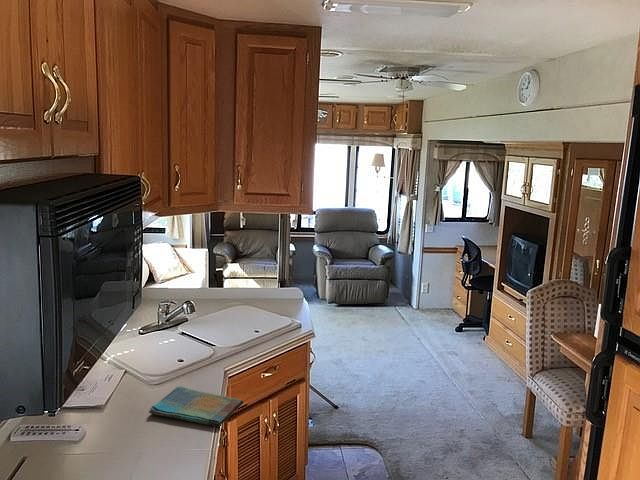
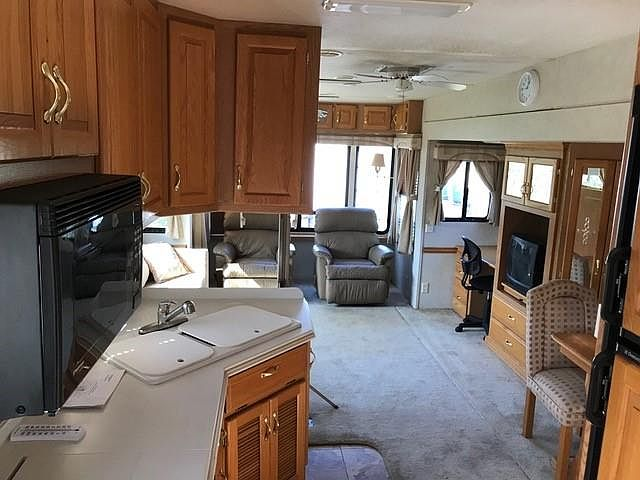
- dish towel (197, 405)
